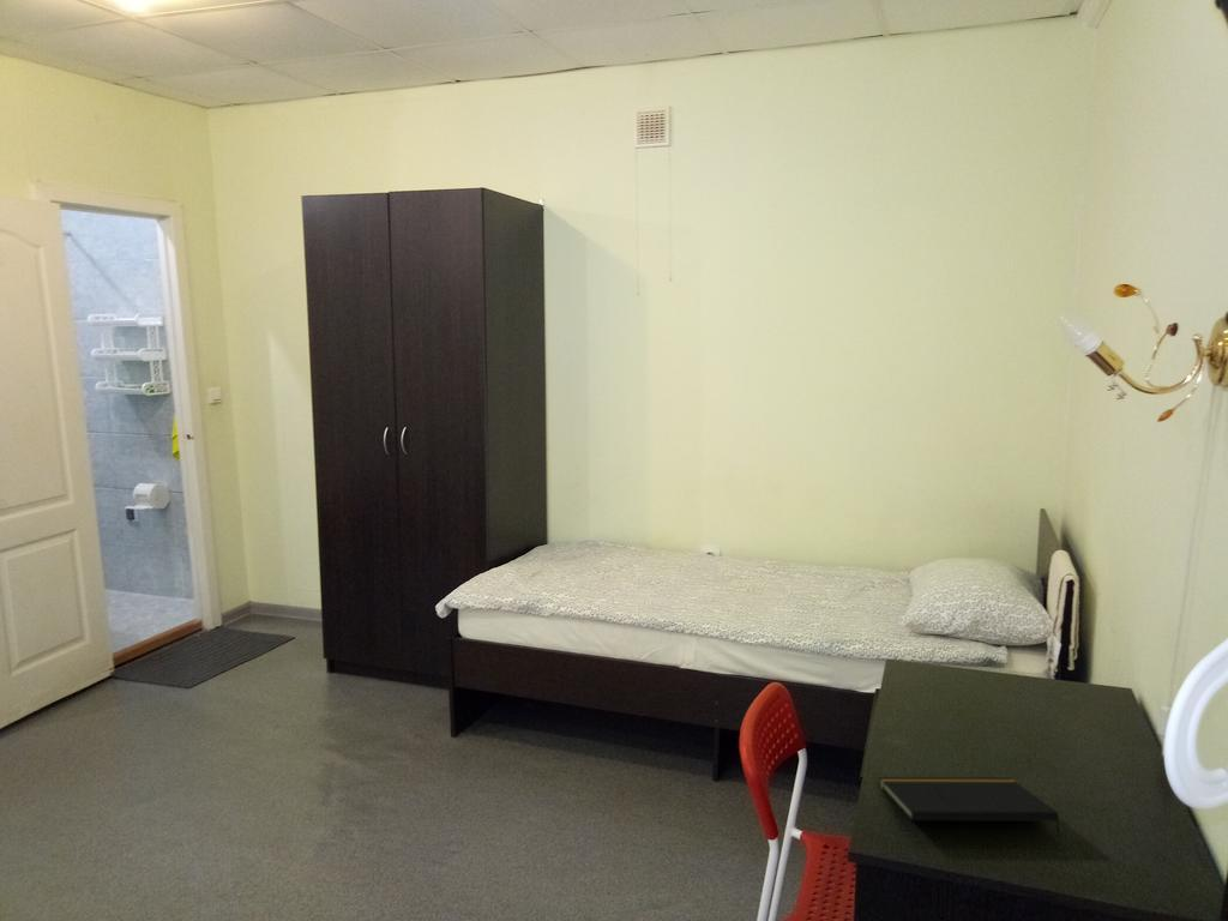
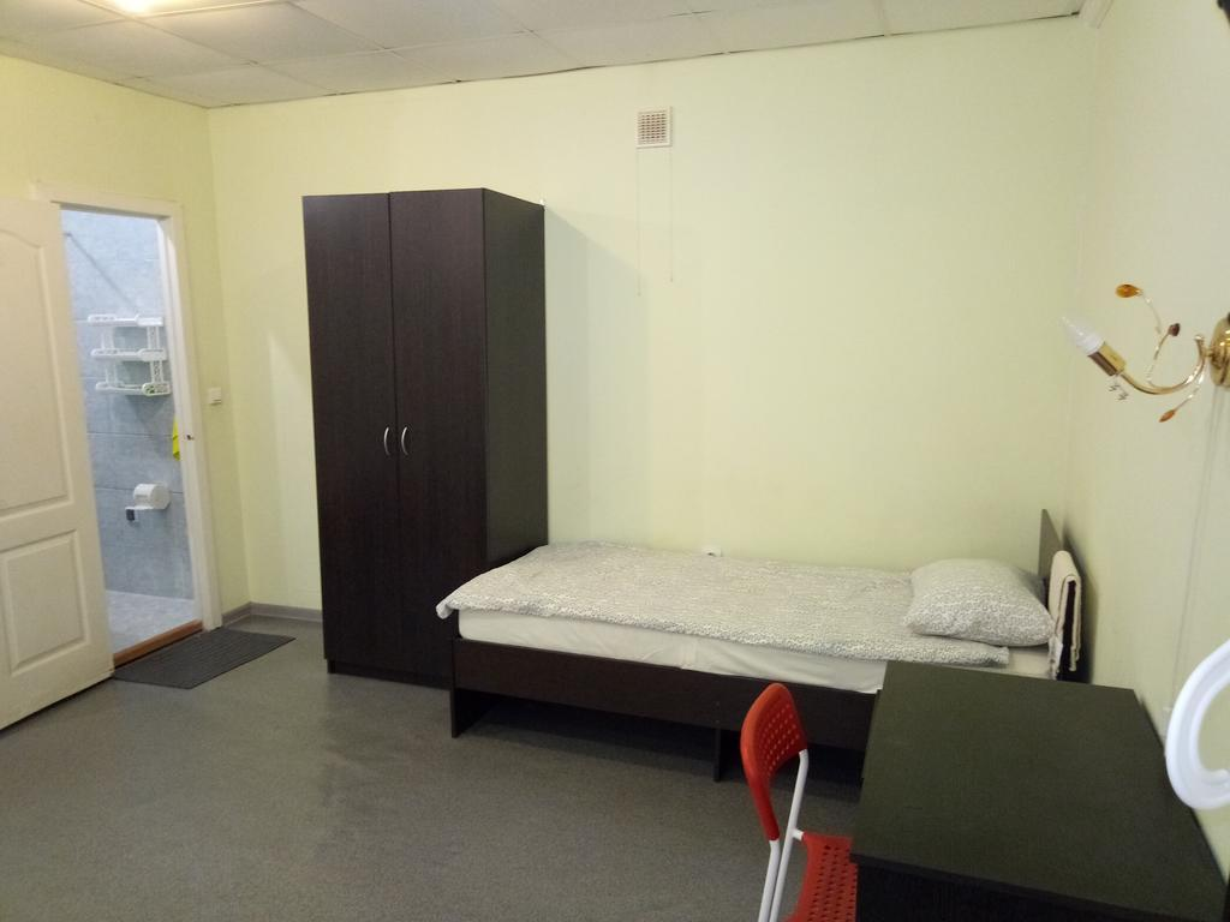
- notepad (963, 797)
